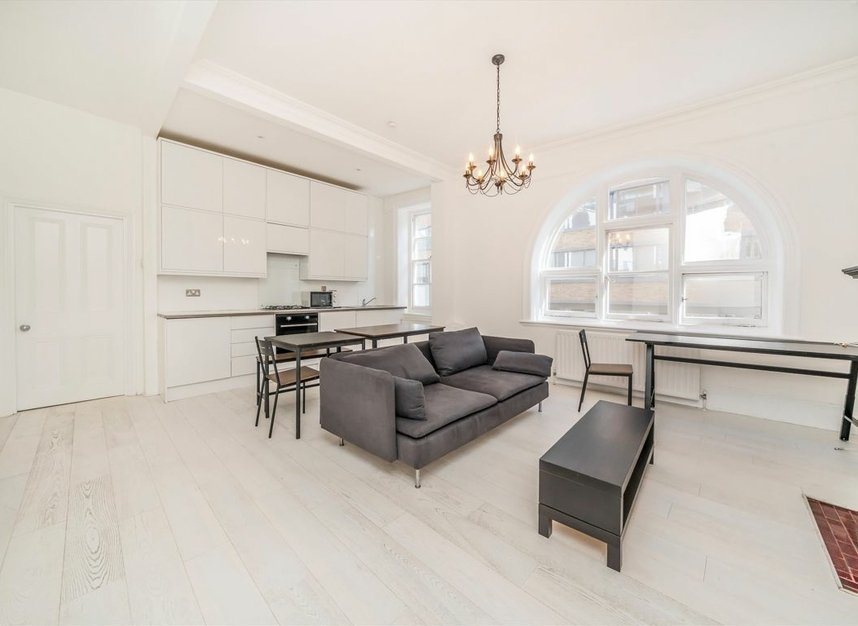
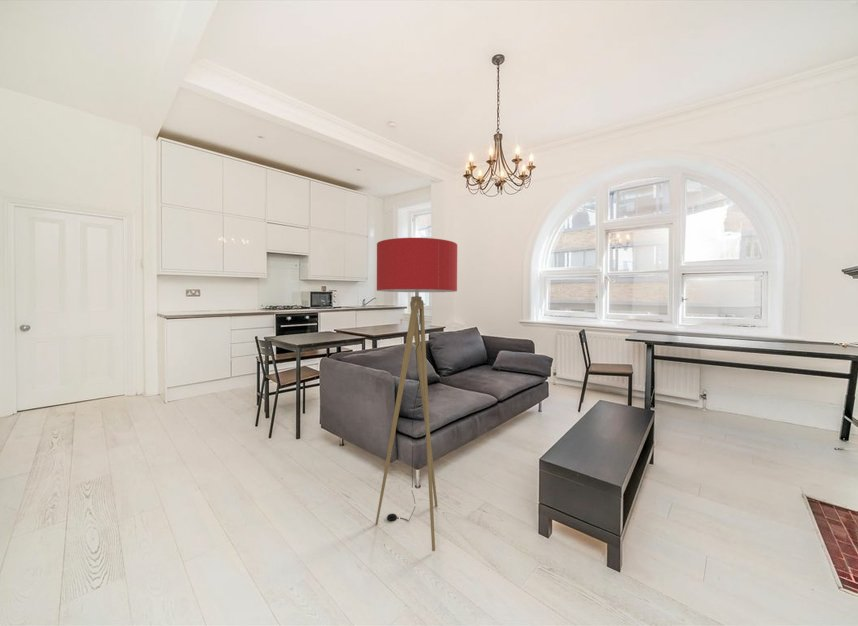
+ floor lamp (418, 387)
